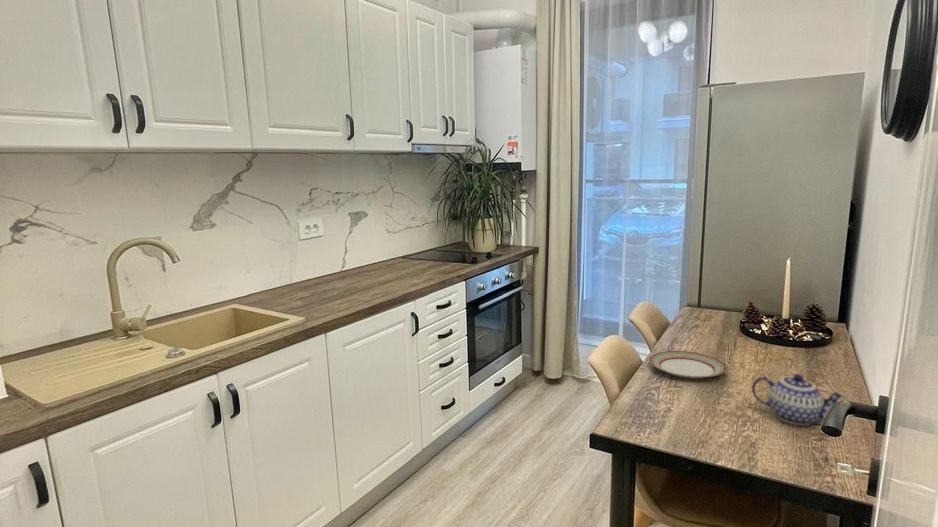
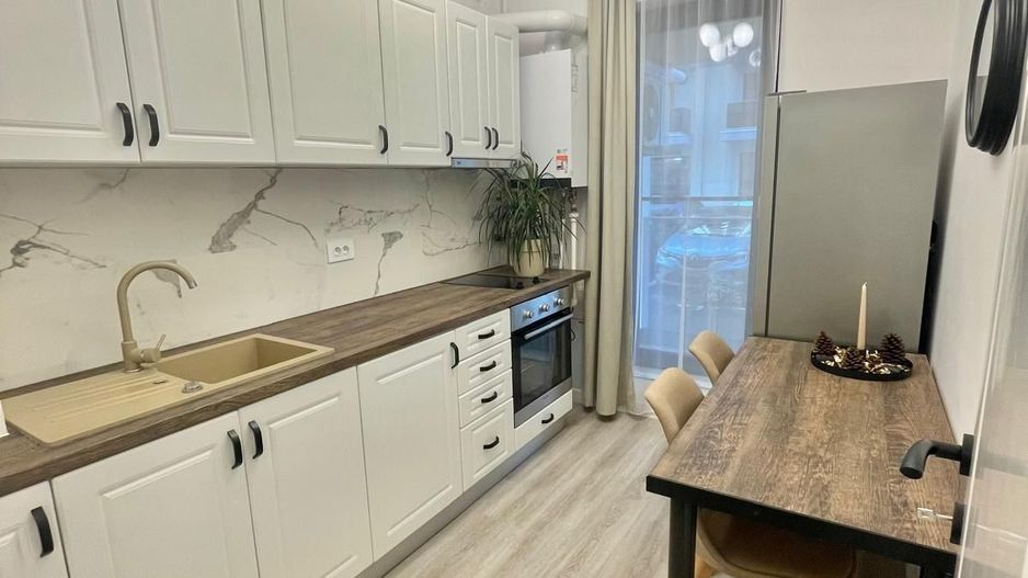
- plate (686, 365)
- teapot (795, 396)
